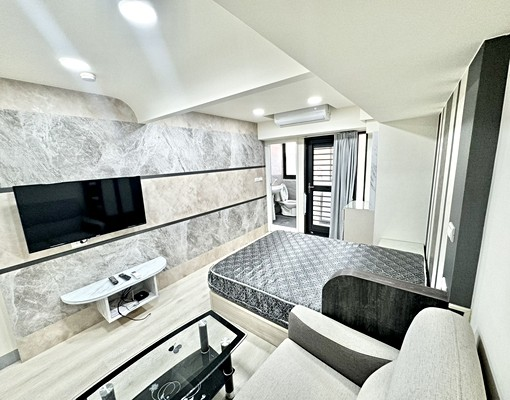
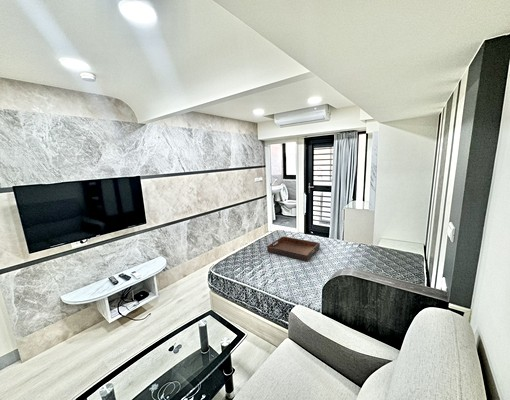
+ serving tray (293, 247)
